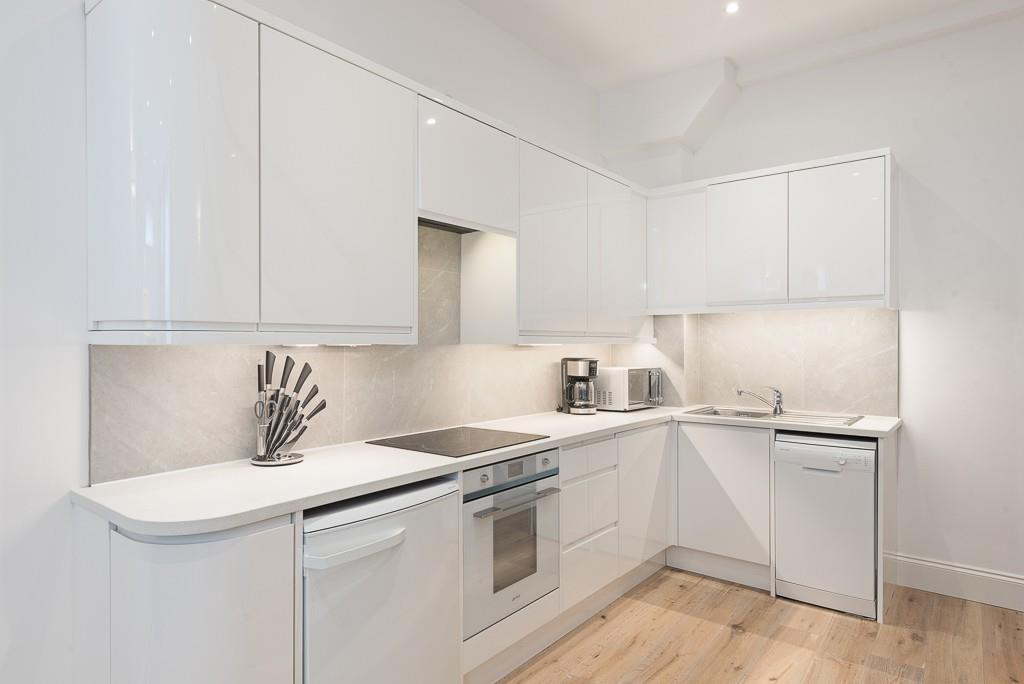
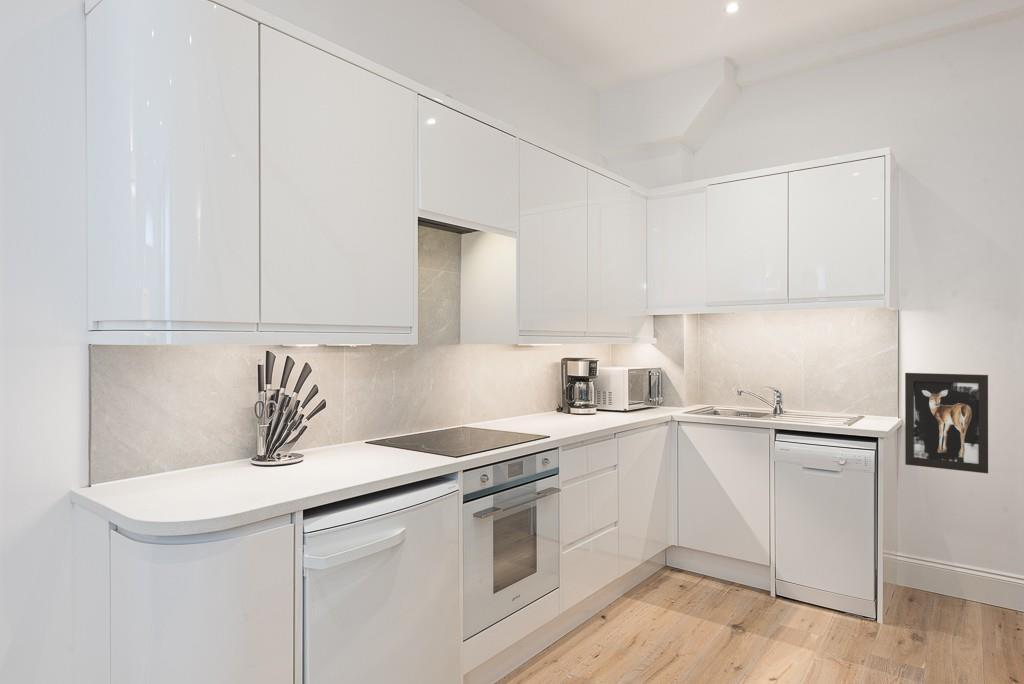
+ wall art (945, 421)
